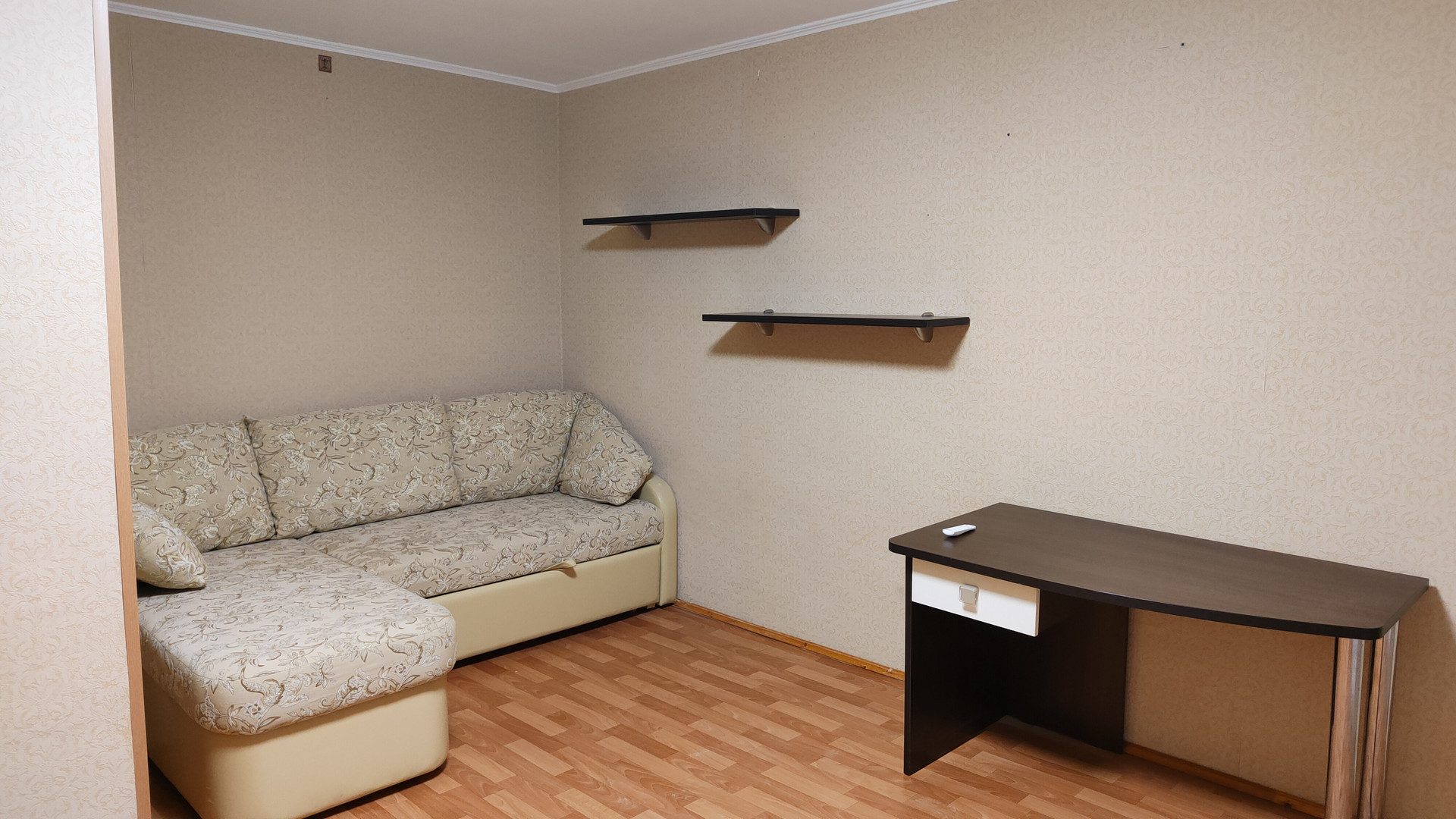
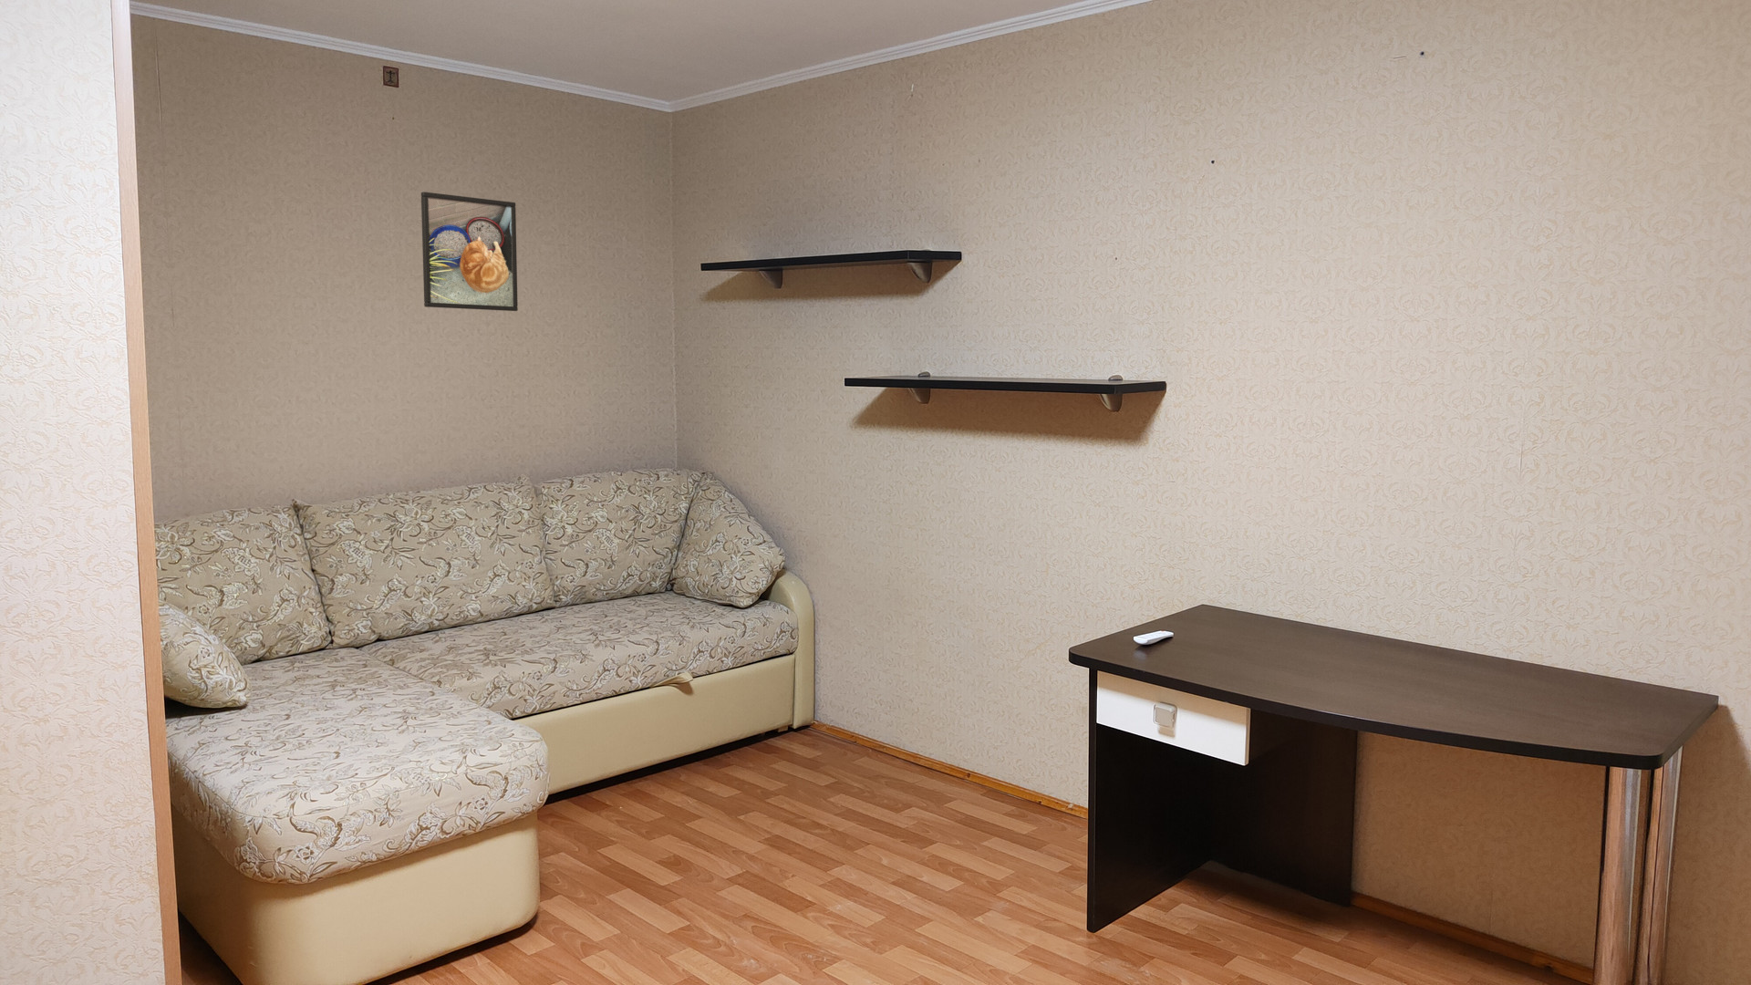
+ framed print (470, 254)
